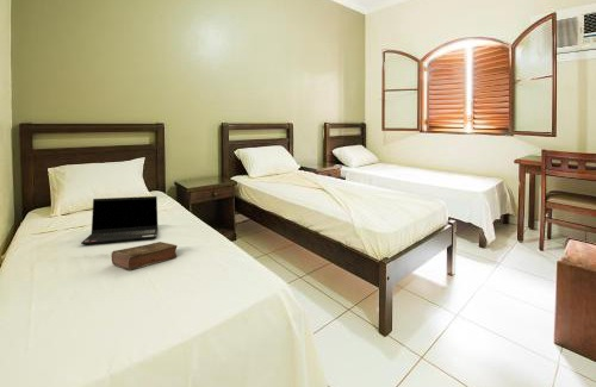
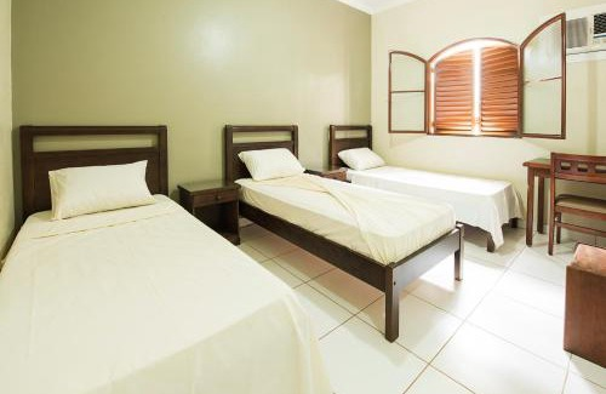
- book (145, 254)
- laptop computer (123, 218)
